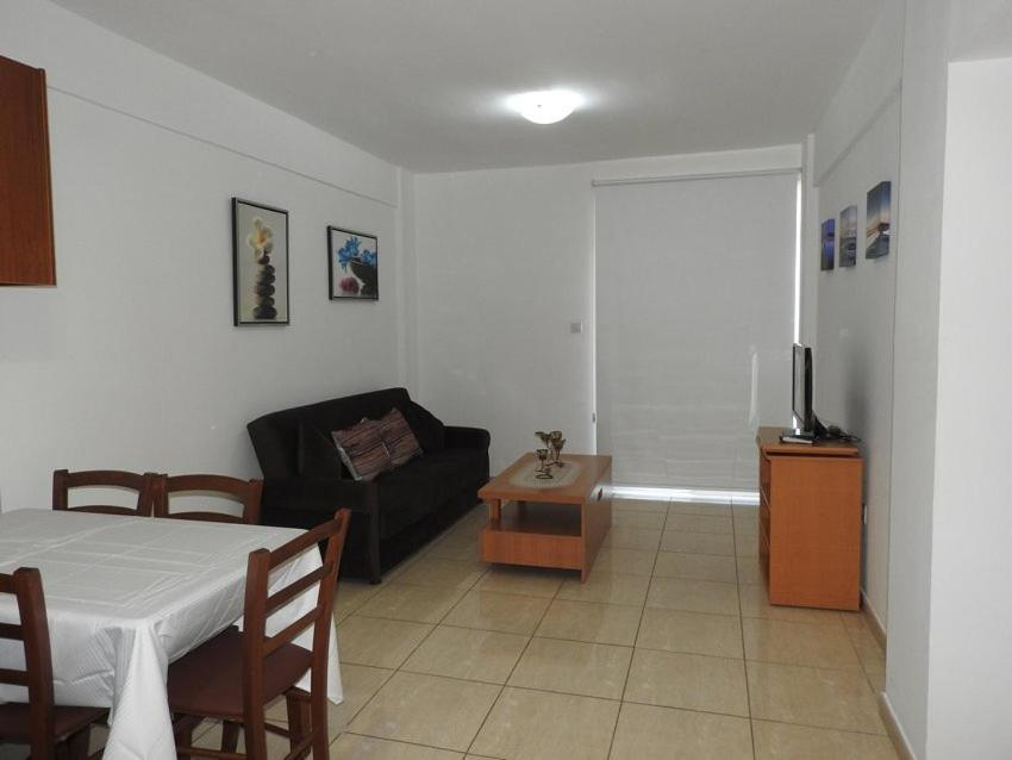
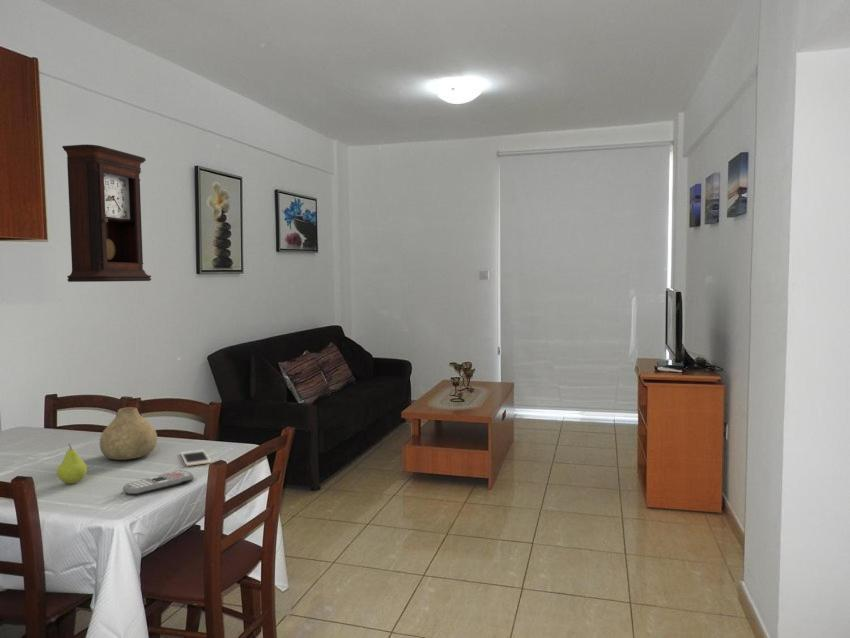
+ vase (128, 432)
+ remote control (158, 482)
+ pendulum clock (112, 217)
+ cell phone (195, 457)
+ fruit (71, 463)
